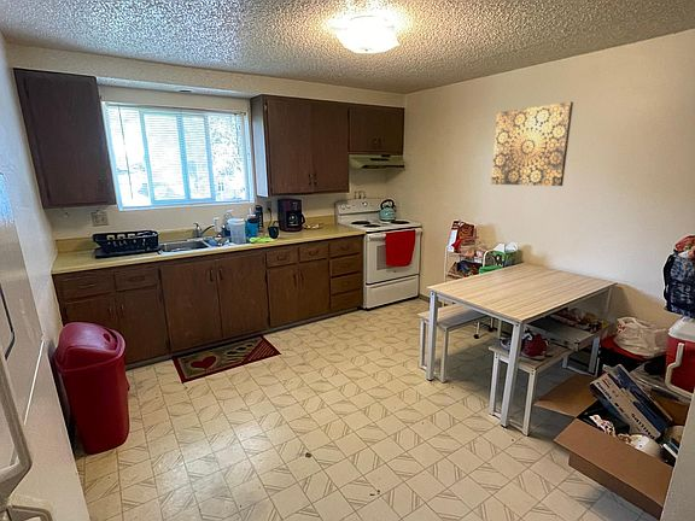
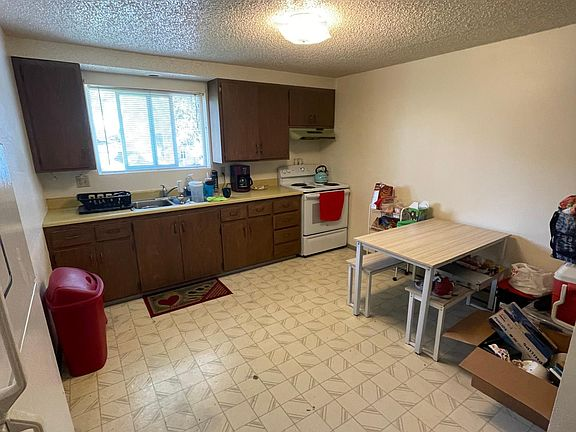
- wall art (527, 147)
